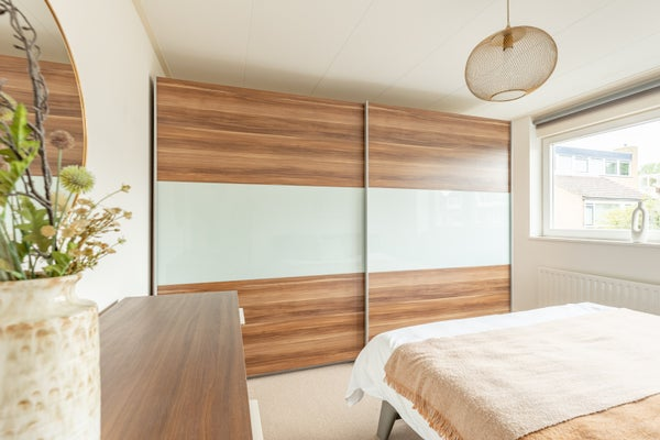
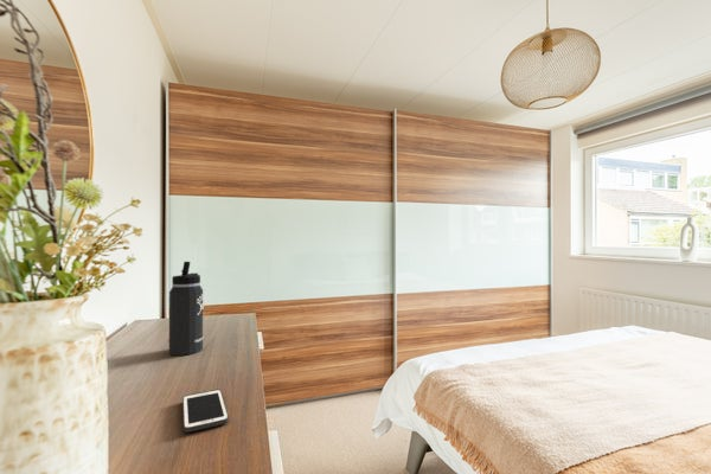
+ thermos bottle (187, 305)
+ cell phone (204, 408)
